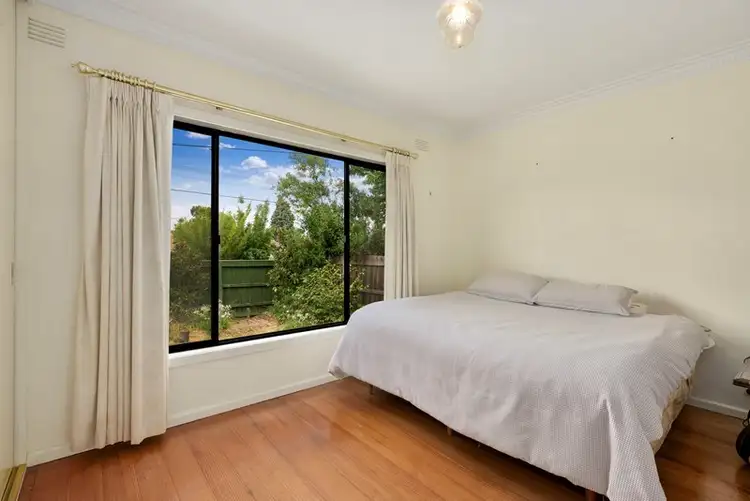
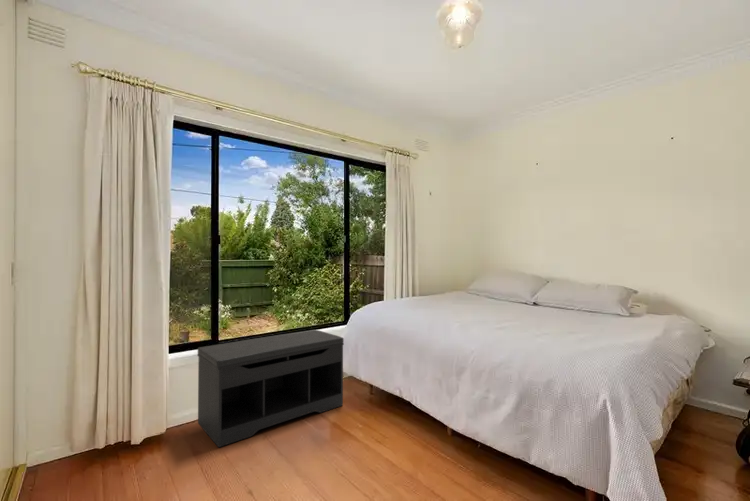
+ bench (274, 377)
